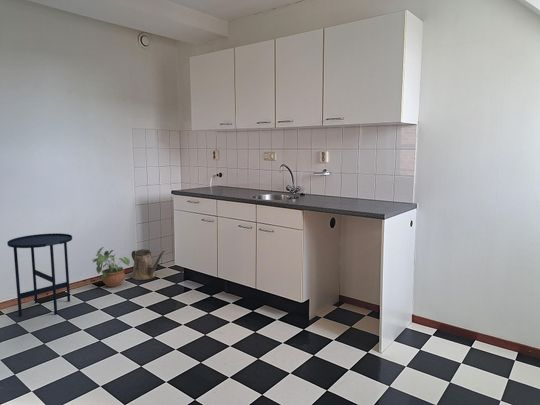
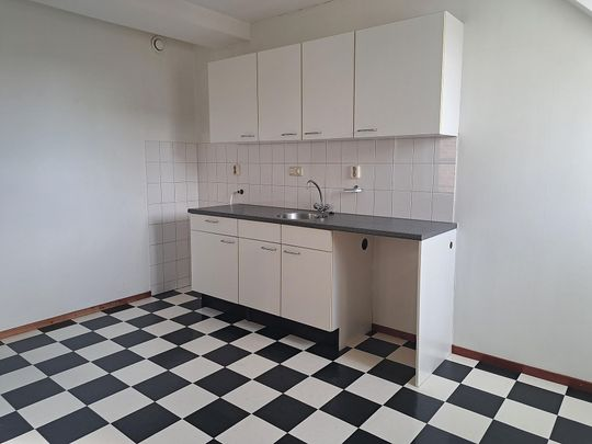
- potted plant (108, 266)
- side table (43, 273)
- watering can (148, 262)
